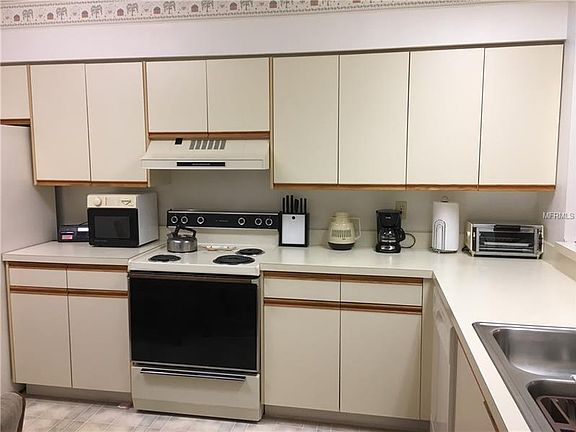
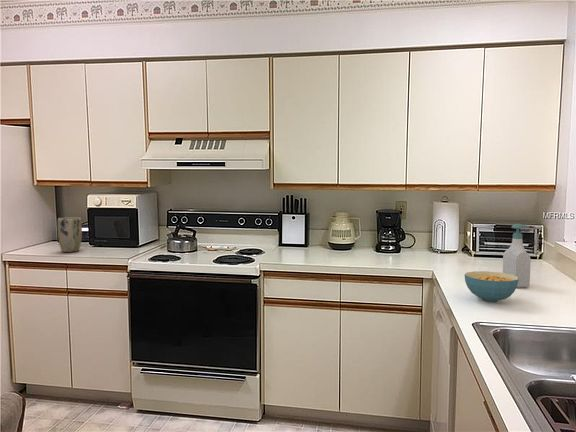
+ plant pot (69, 234)
+ cereal bowl (490, 288)
+ soap bottle (518, 254)
